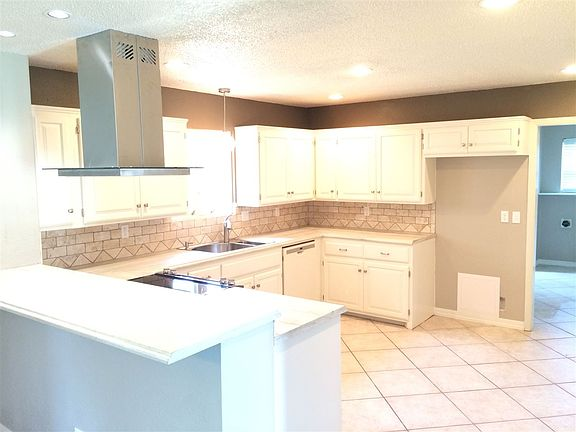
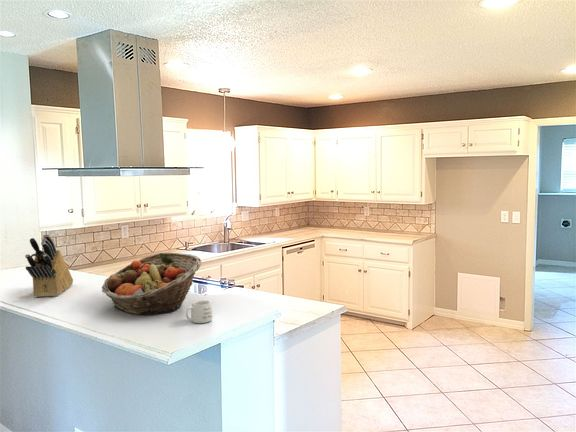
+ fruit basket (152, 281)
+ knife block (49, 262)
+ mug (198, 312)
